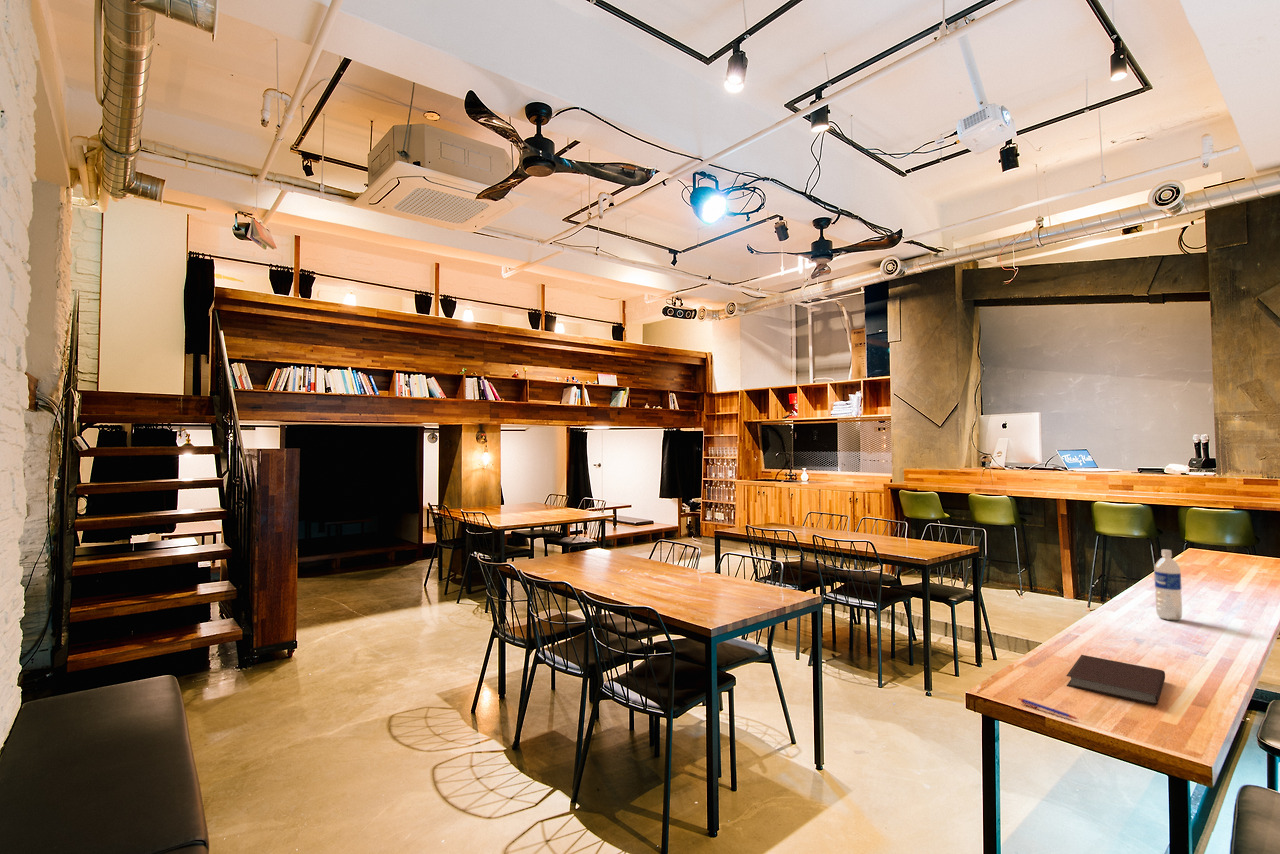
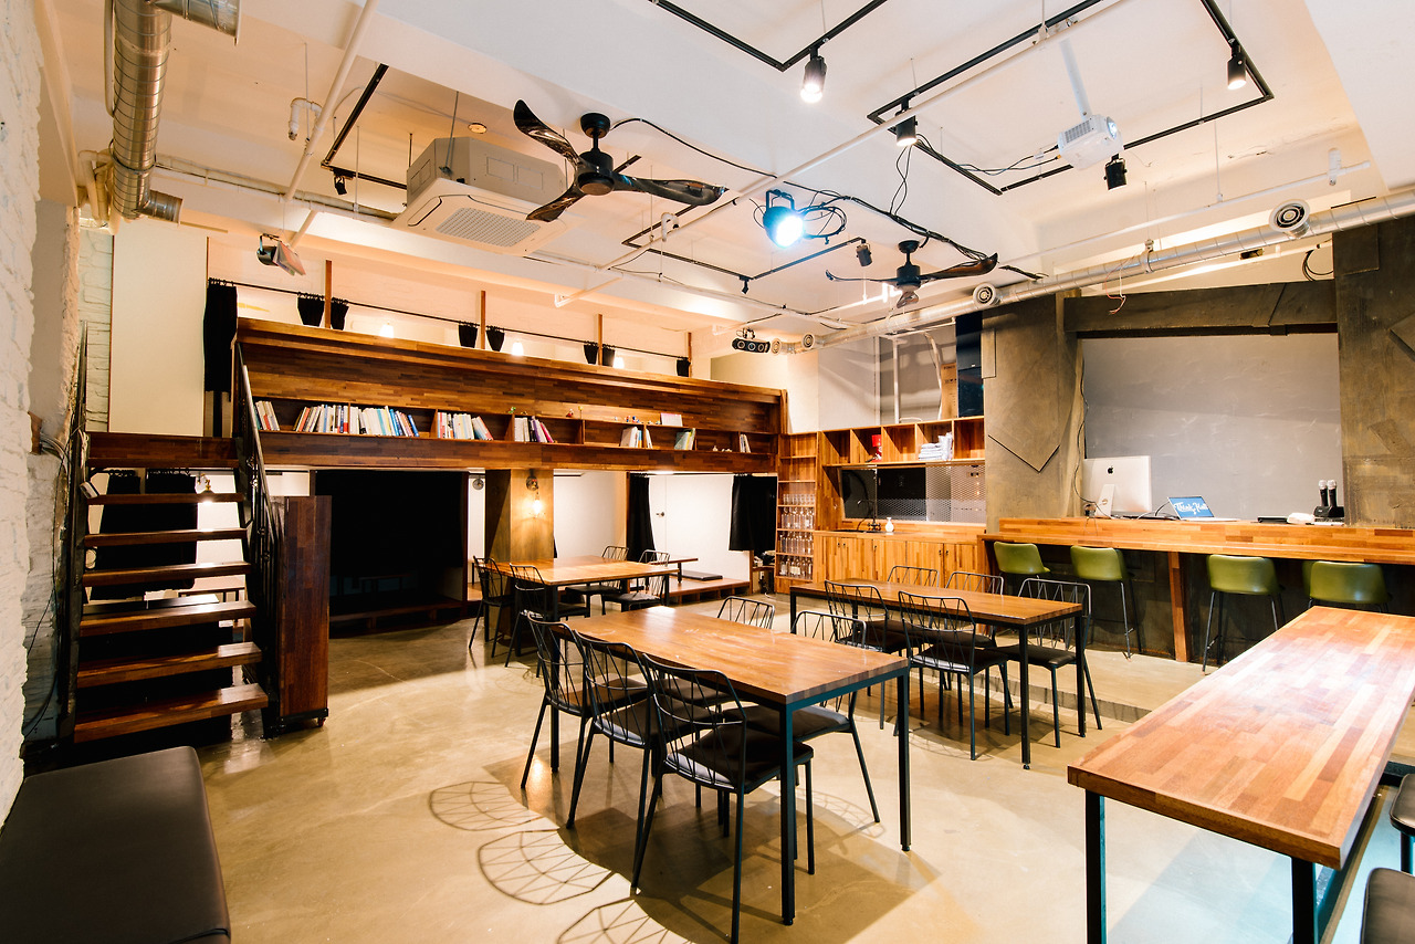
- notebook (1116, 678)
- pen (1047, 708)
- water bottle (1167, 584)
